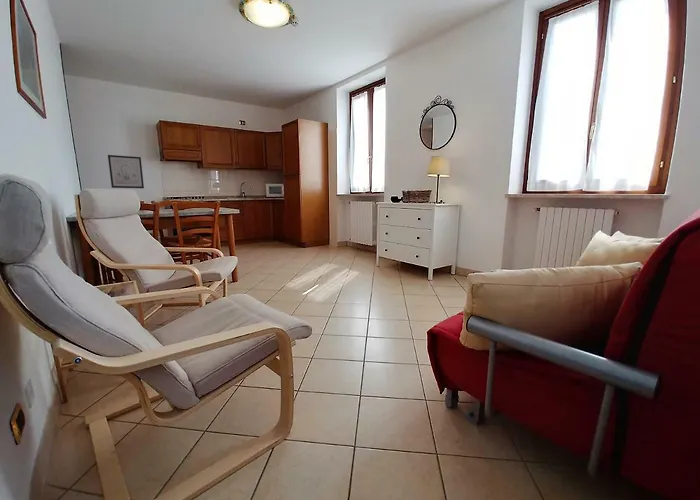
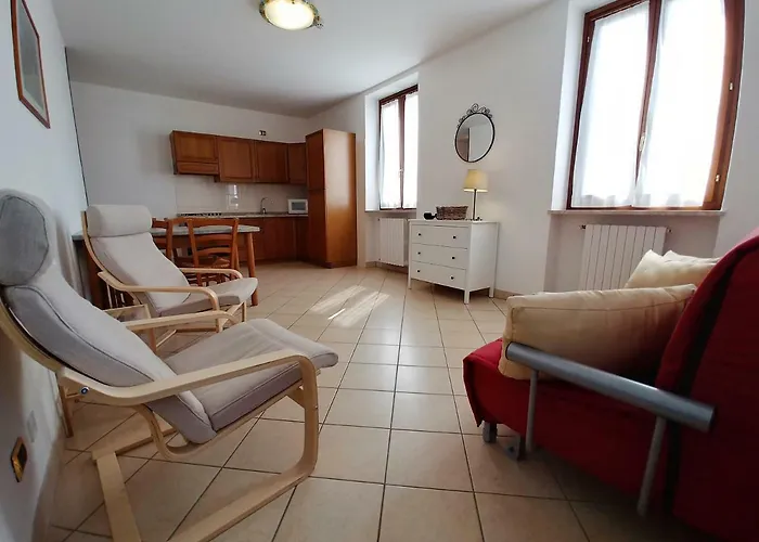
- wall art (126, 172)
